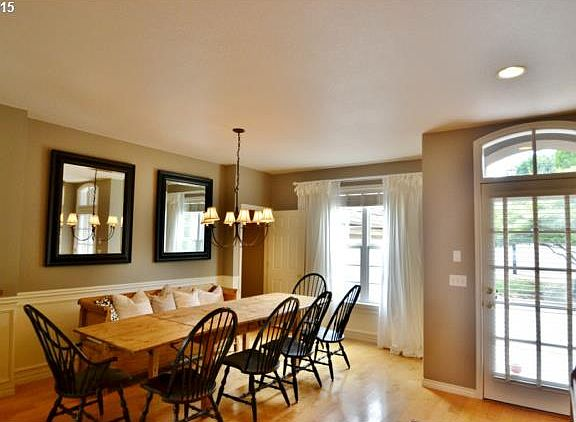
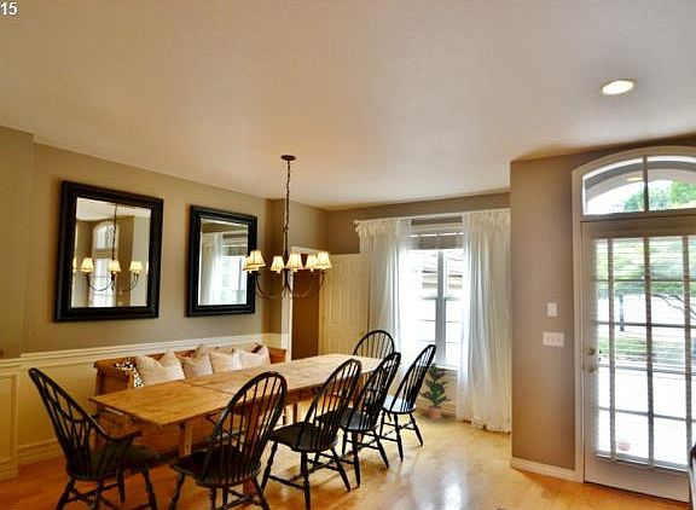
+ potted plant (435, 389)
